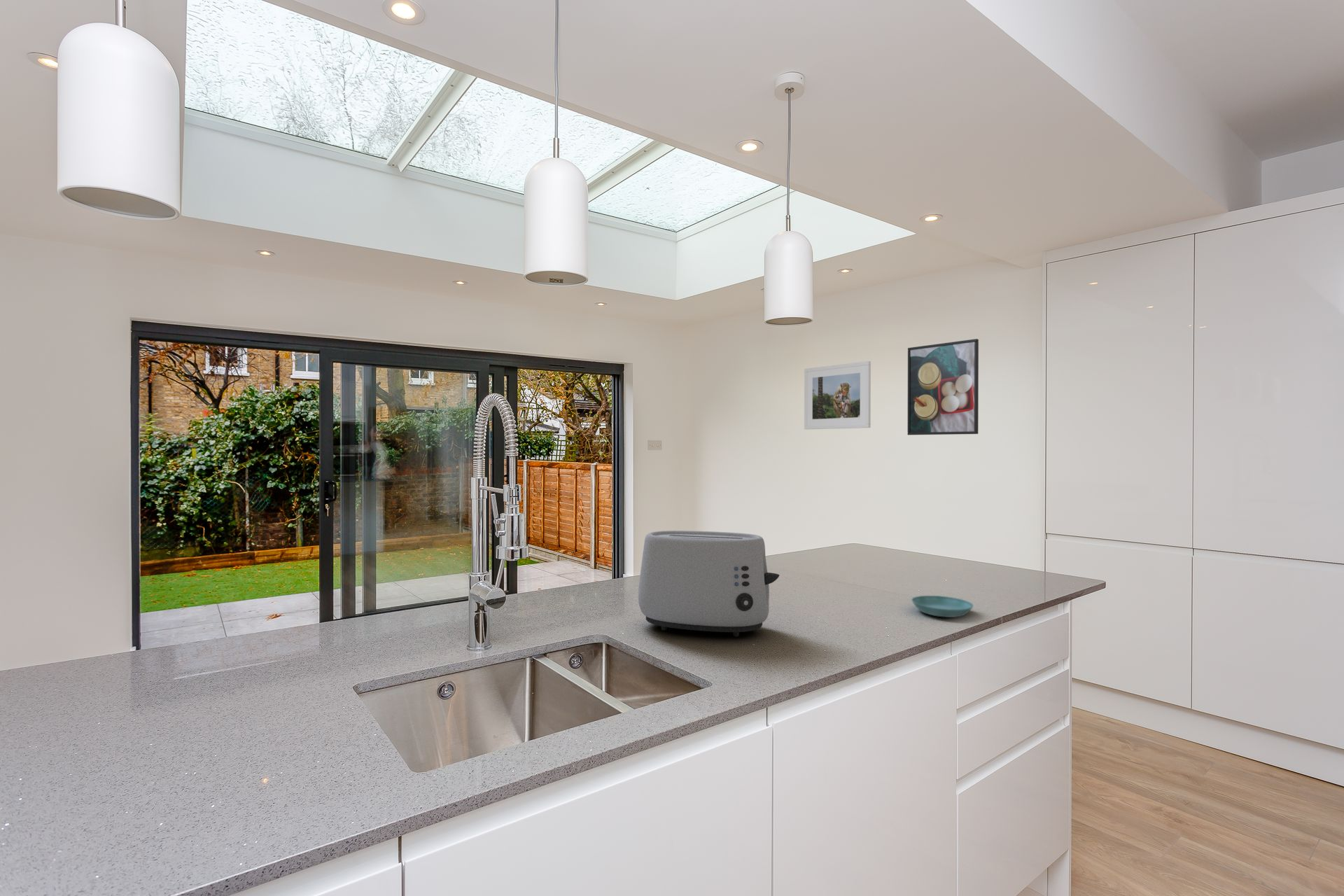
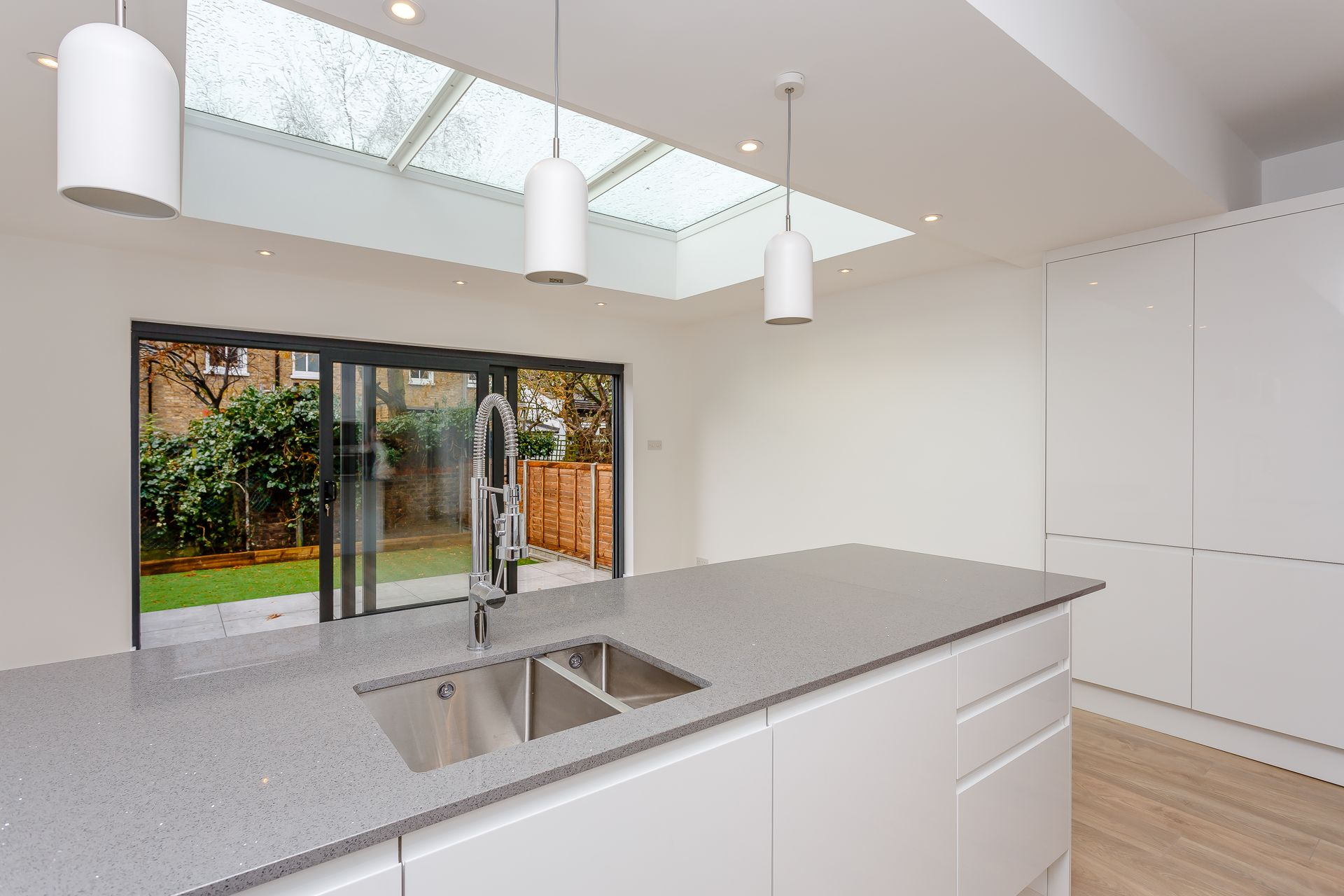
- toaster (704, 582)
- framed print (941, 388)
- saucer (941, 607)
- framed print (836, 396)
